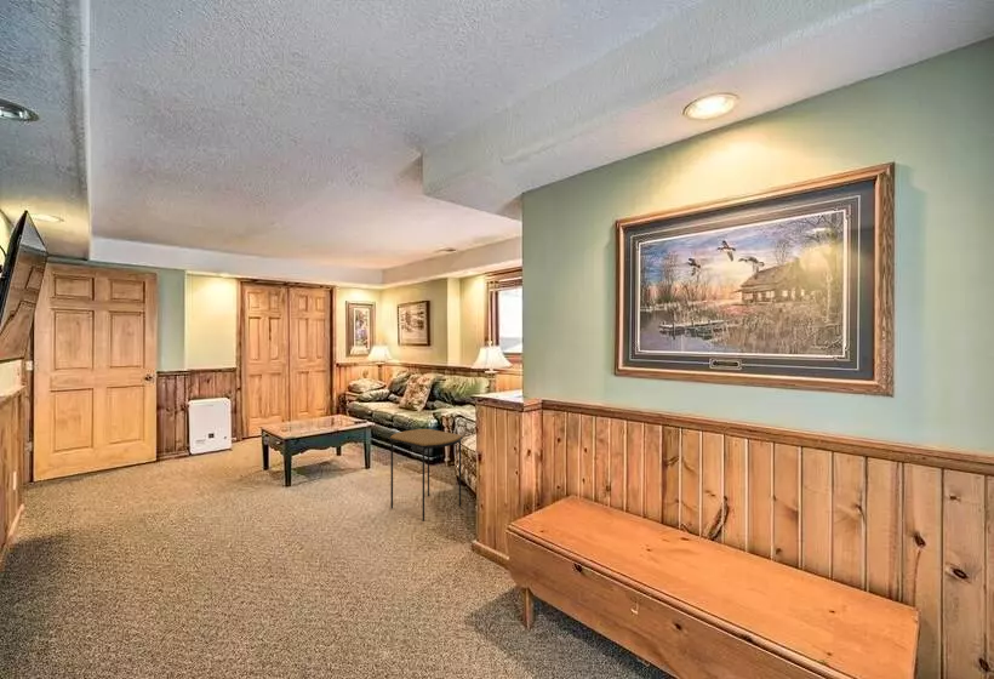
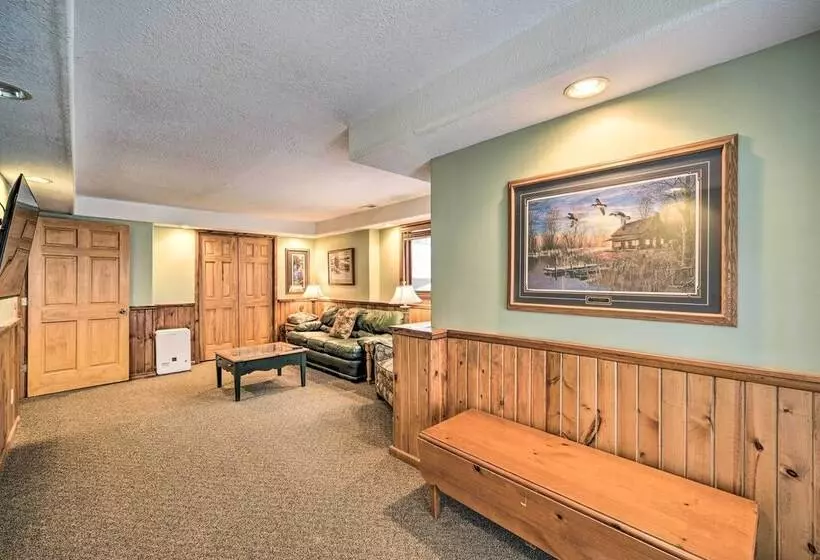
- side table (423, 470)
